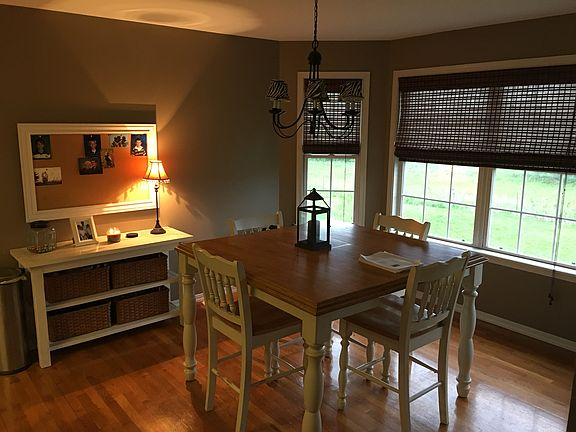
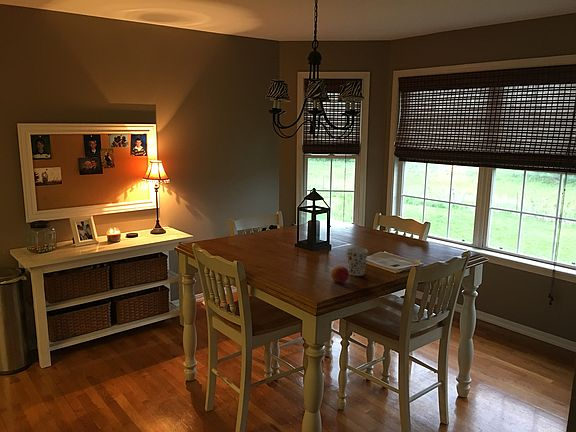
+ cup (356, 262)
+ fruit (339, 274)
